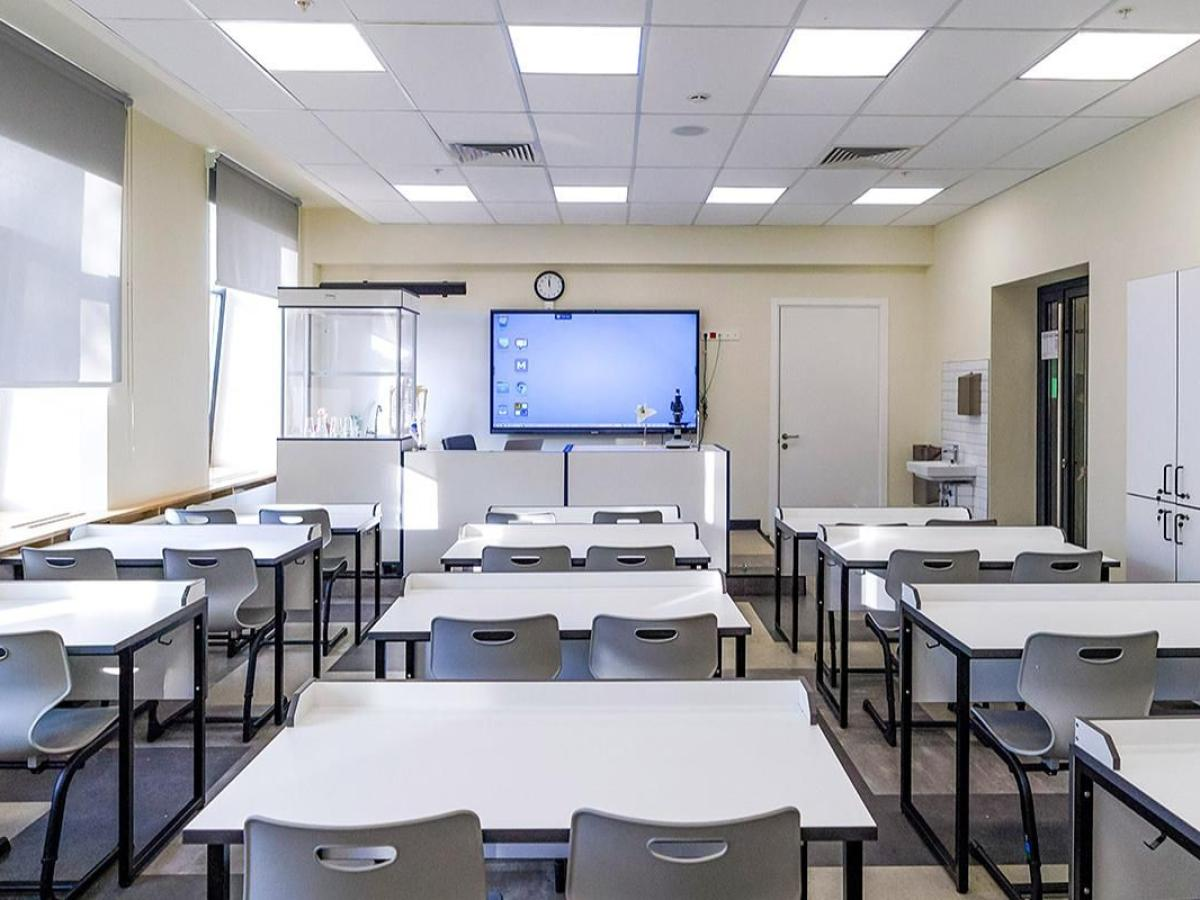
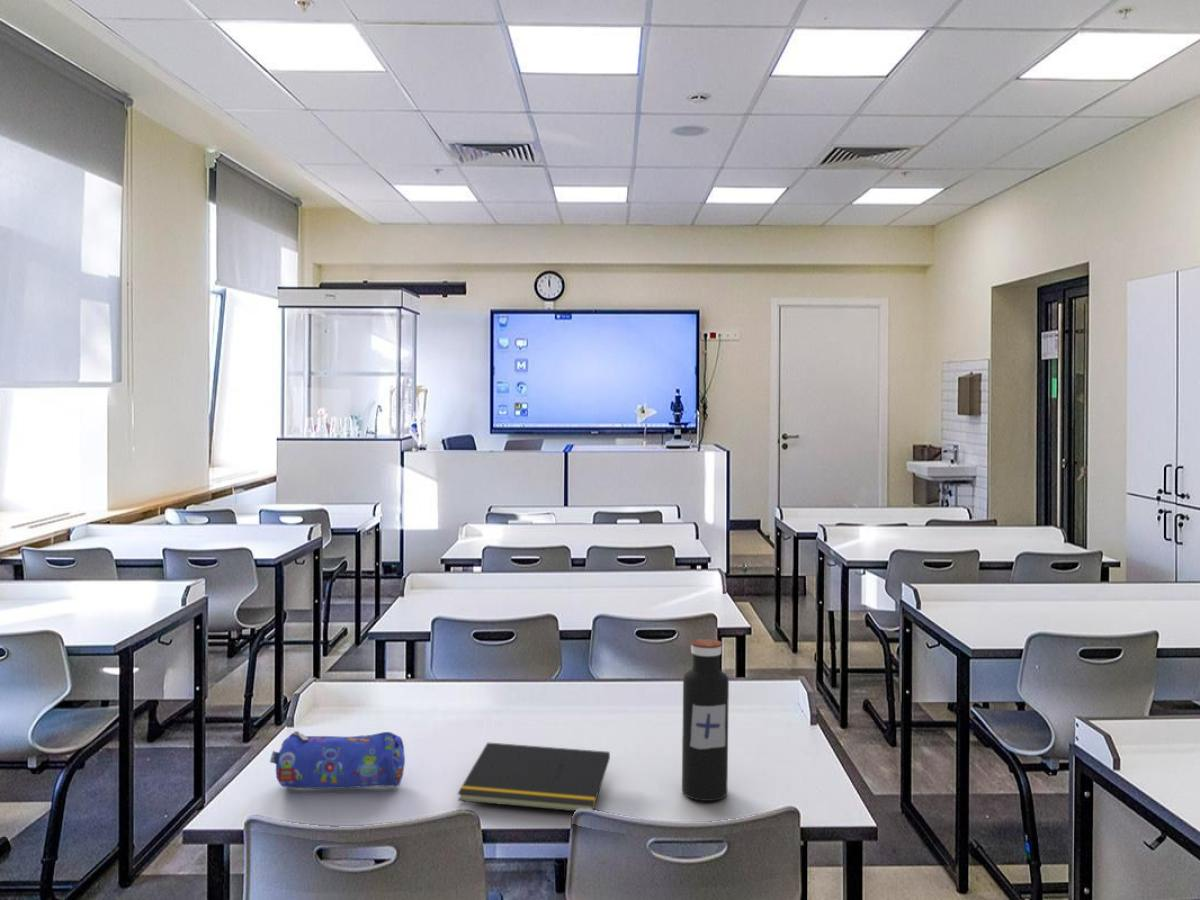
+ water bottle (705, 717)
+ notepad (536, 775)
+ pencil case (340, 758)
